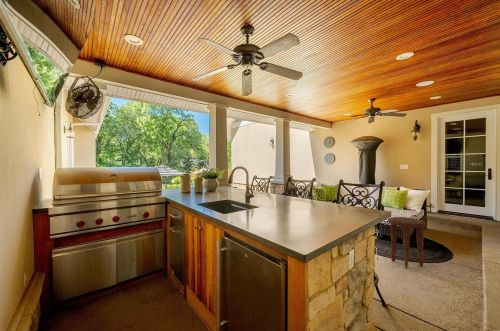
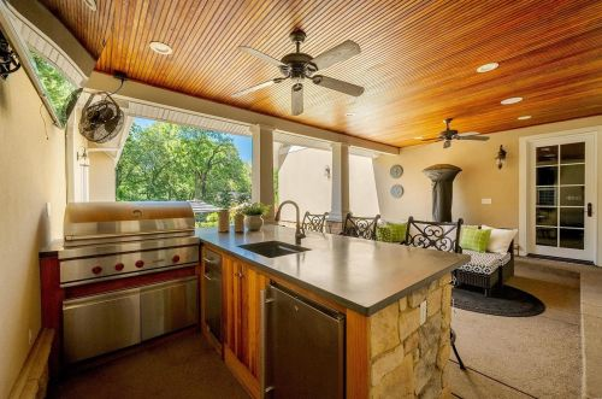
- side table (406, 241)
